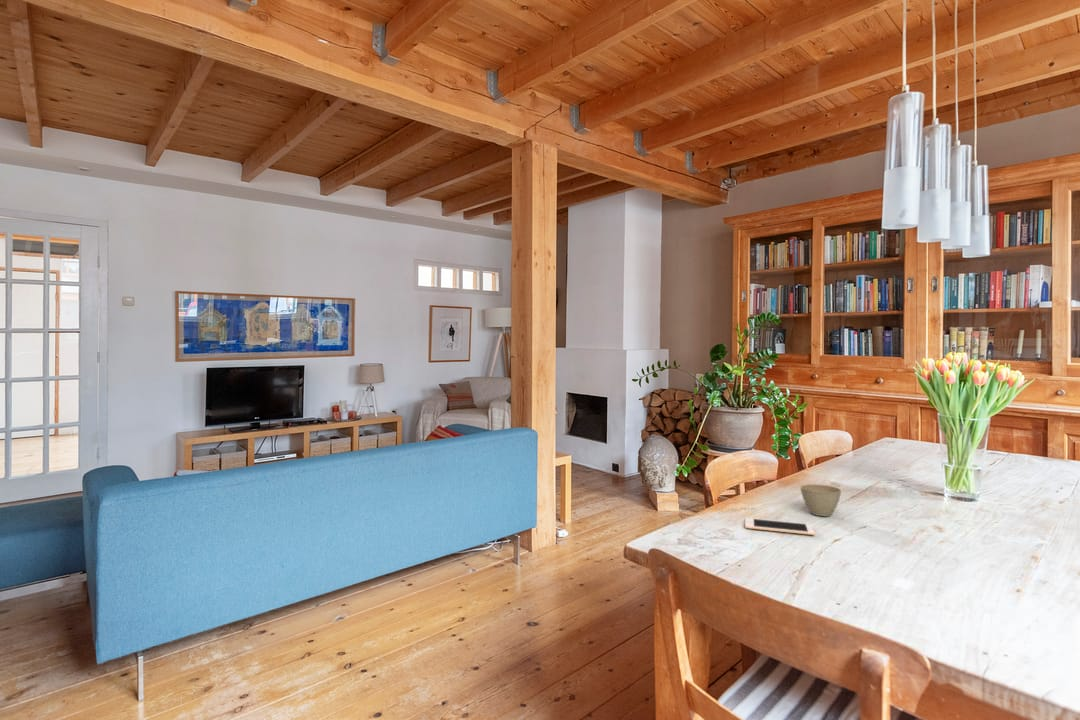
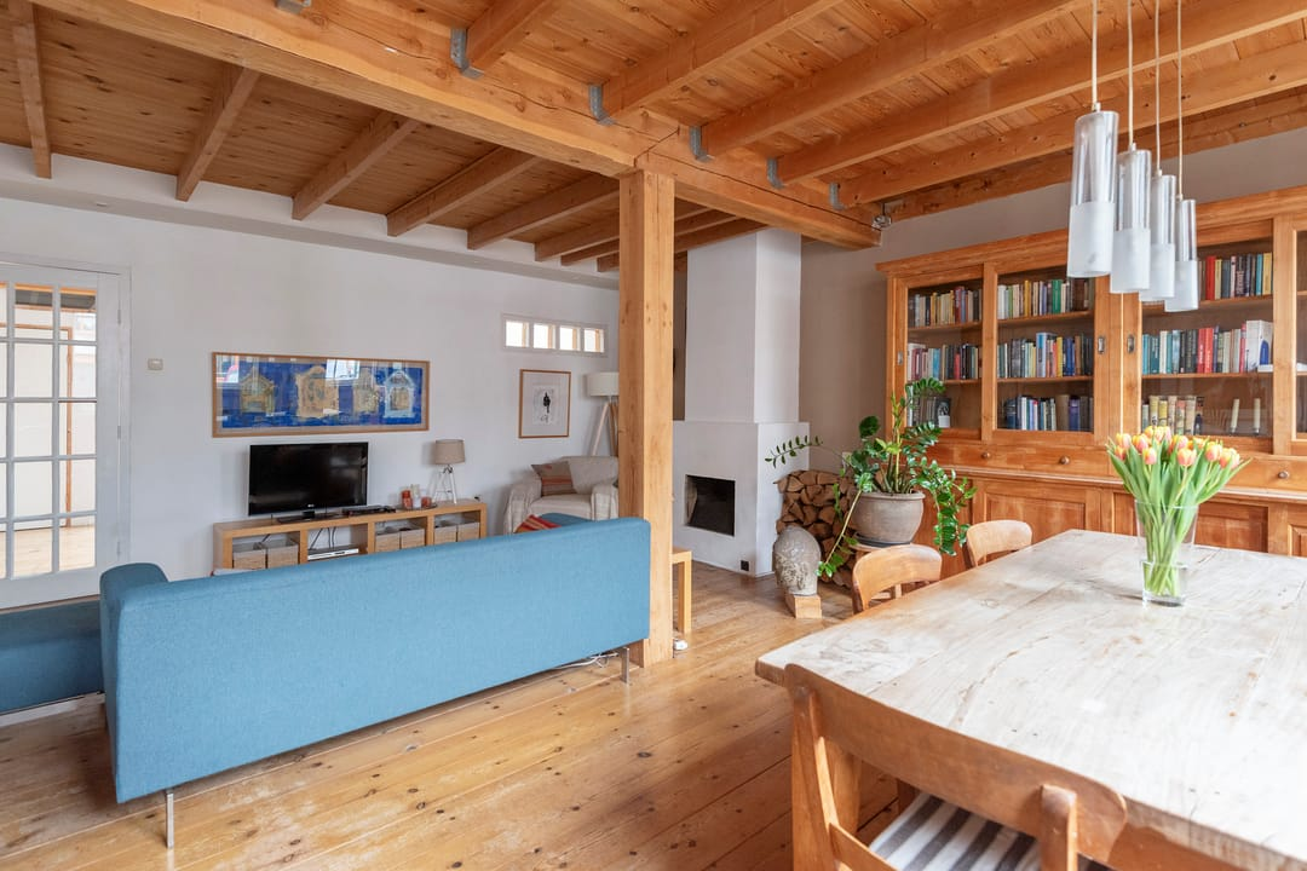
- flower pot (820, 500)
- cell phone (778, 526)
